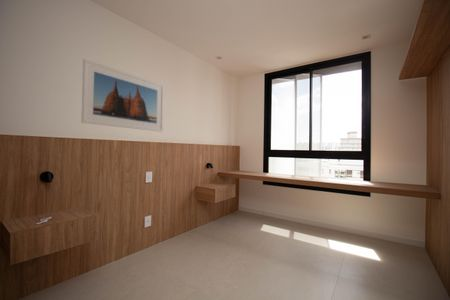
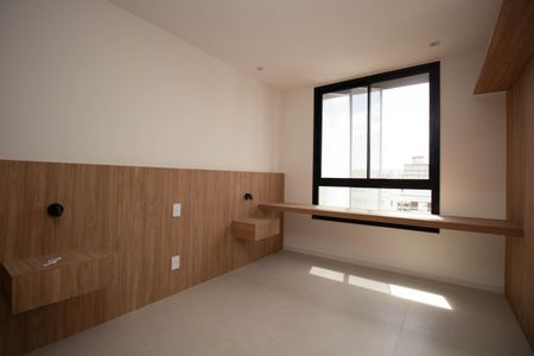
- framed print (129, 100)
